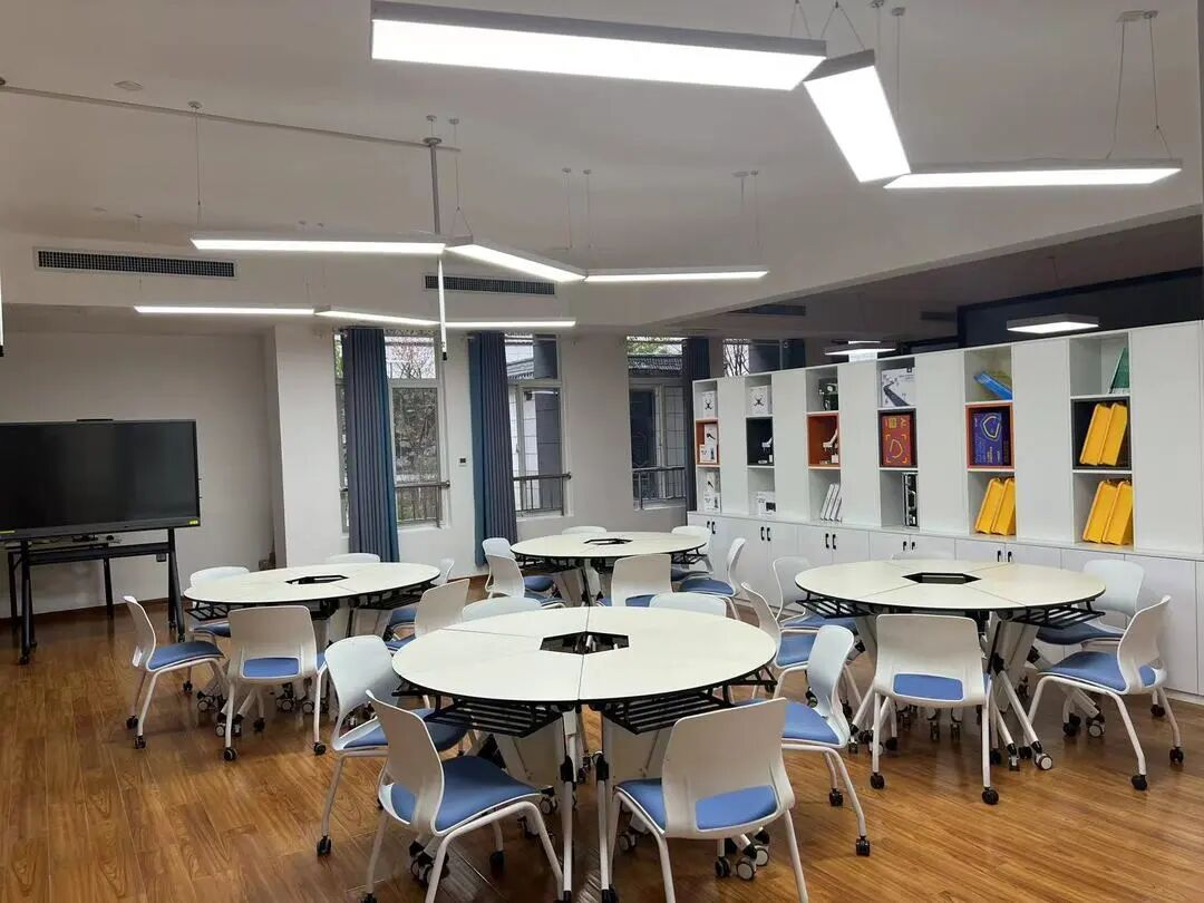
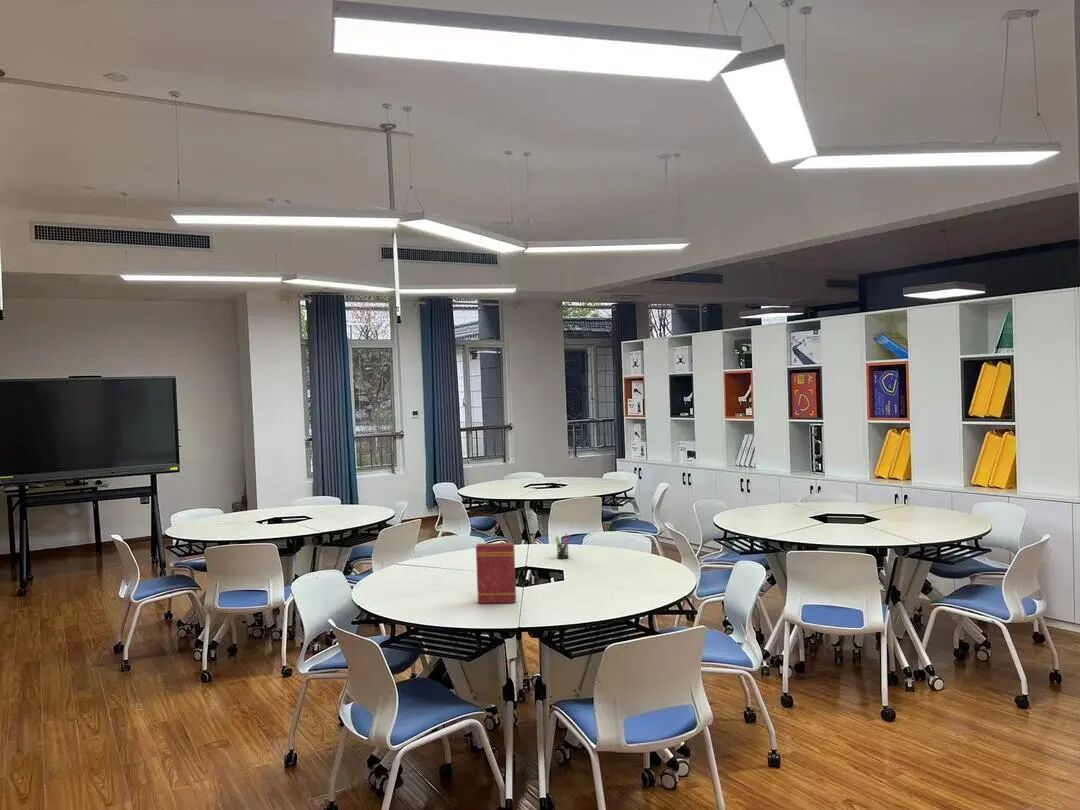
+ book (496, 573)
+ pen holder (562, 545)
